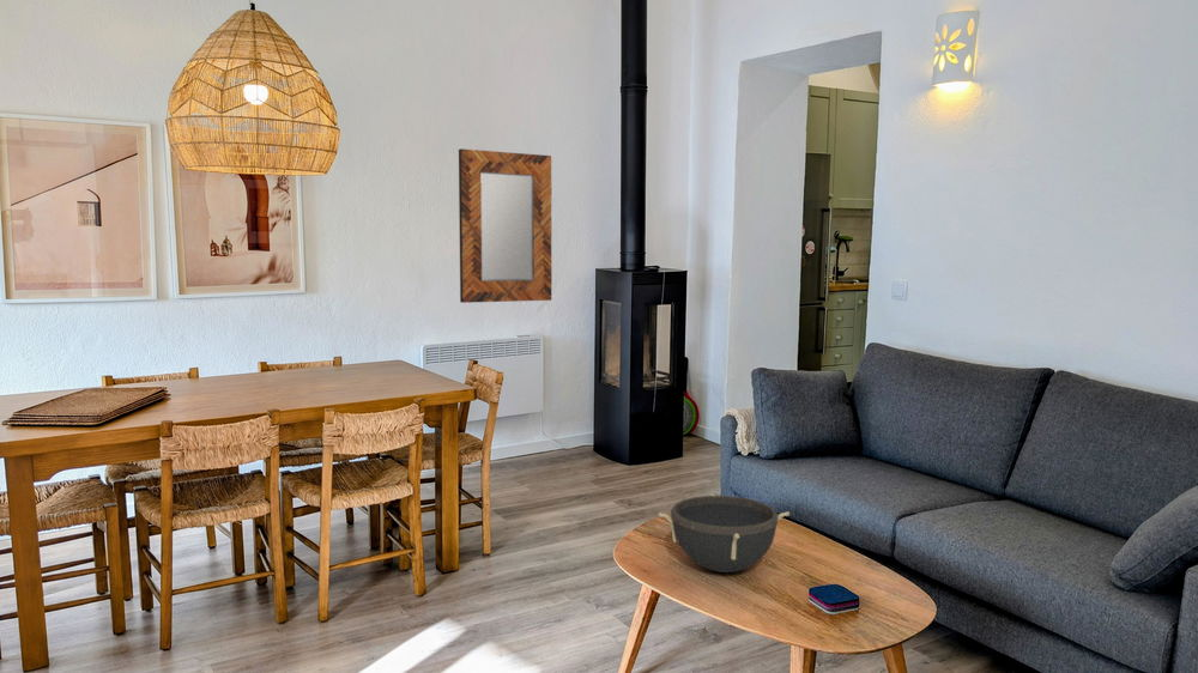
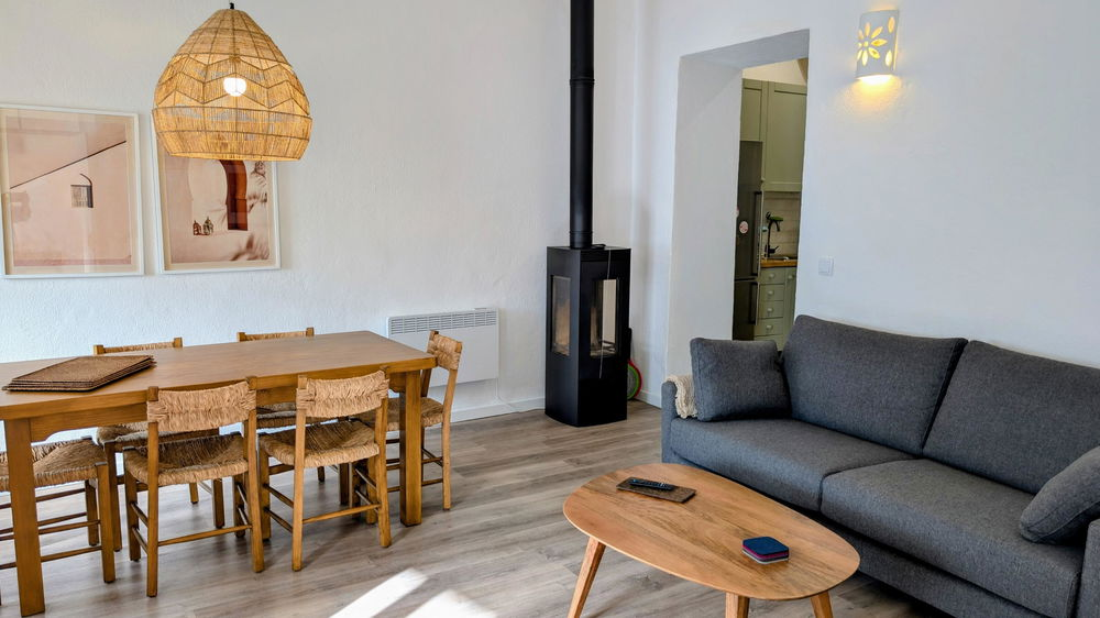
- home mirror (507, 228)
- bowl (722, 539)
